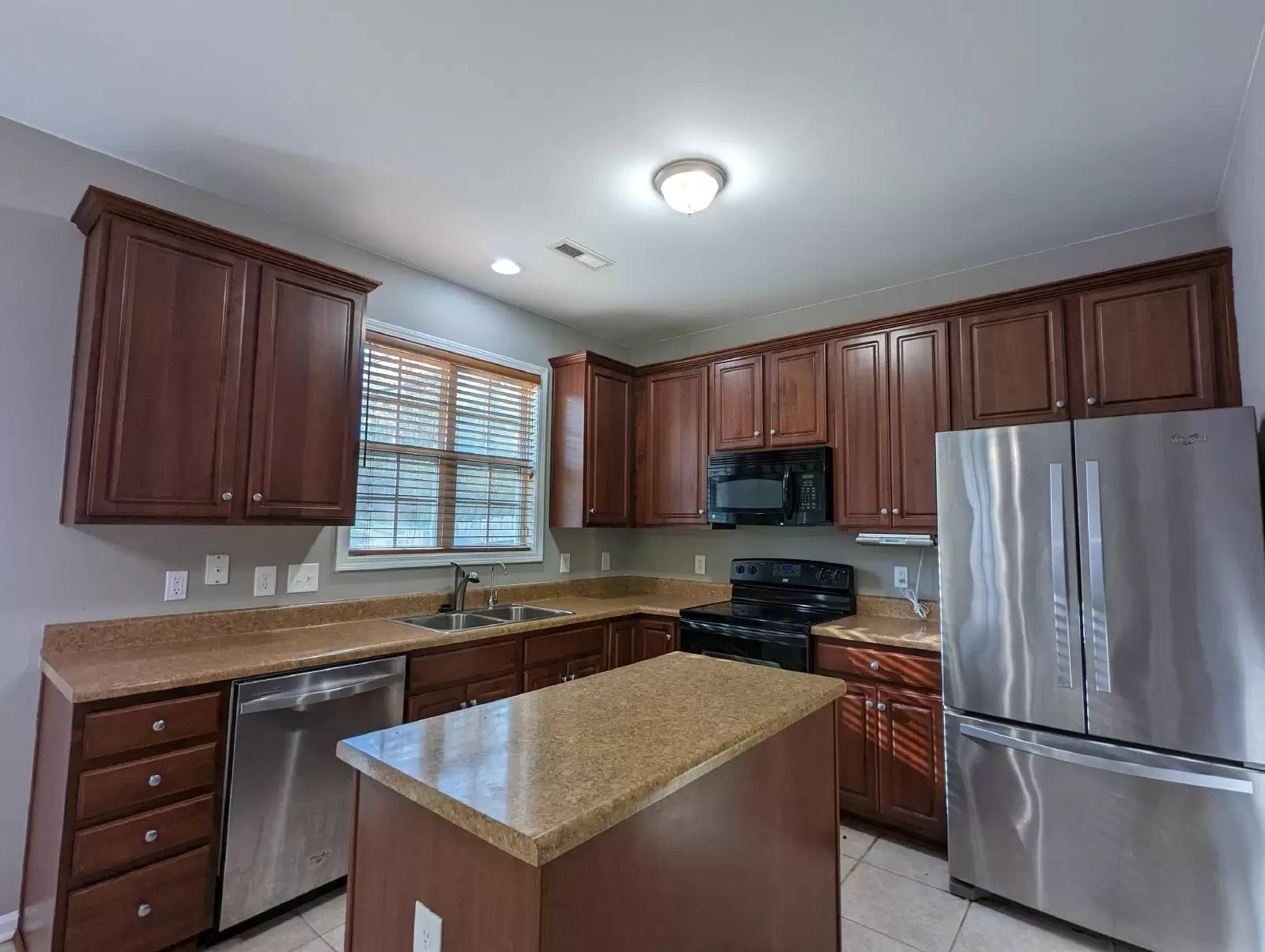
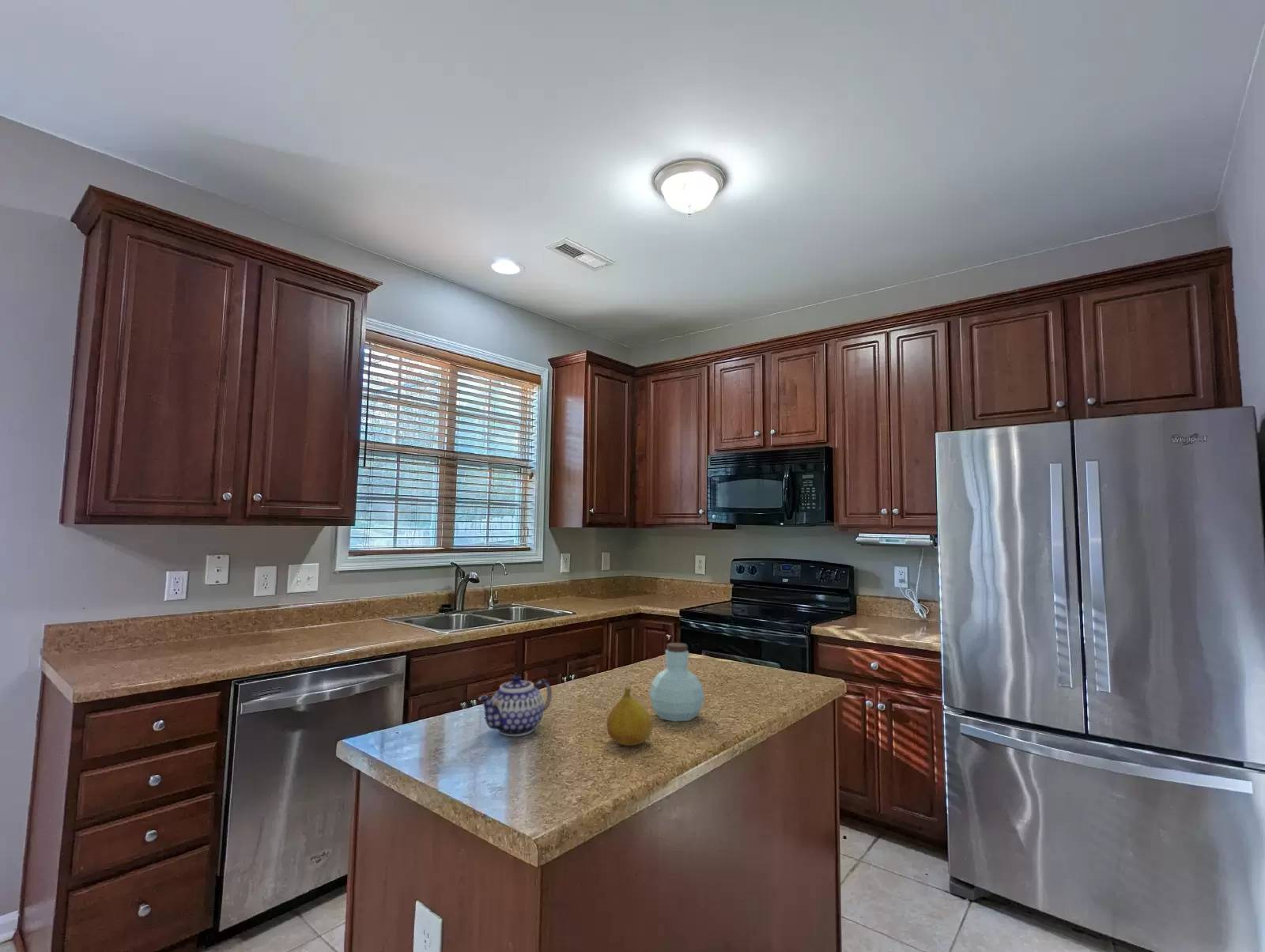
+ teapot (516, 703)
+ jar (676, 679)
+ fruit (629, 714)
